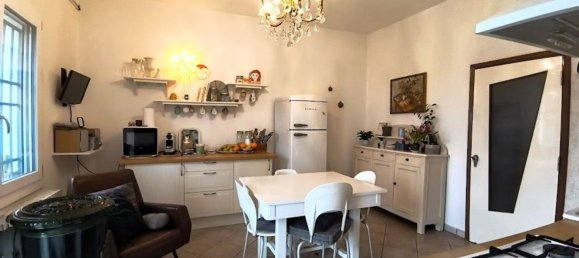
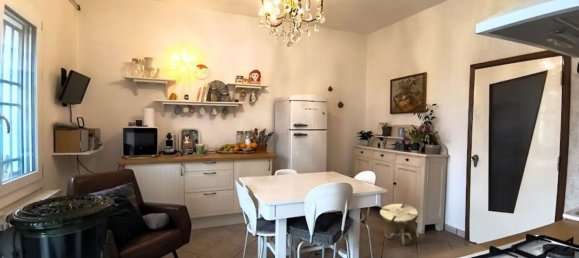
+ stool (398, 223)
